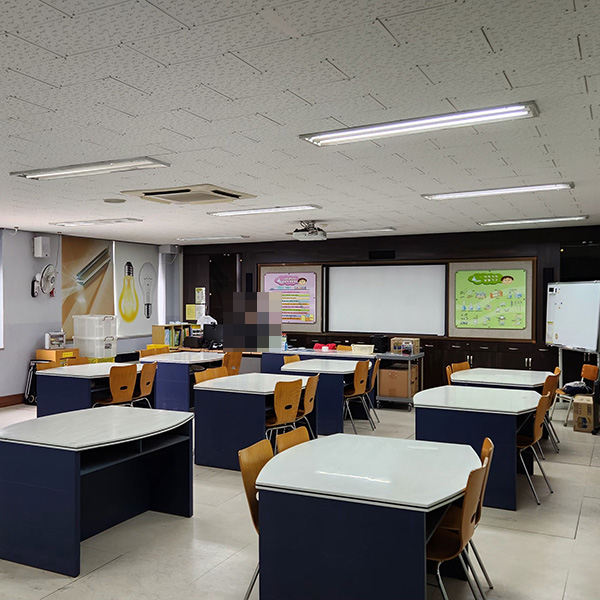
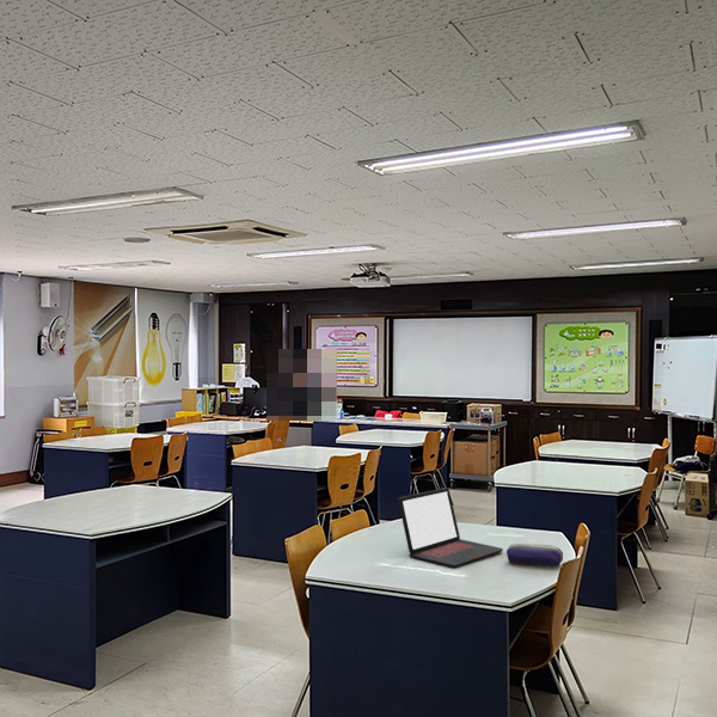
+ pencil case (534, 554)
+ laptop (451, 525)
